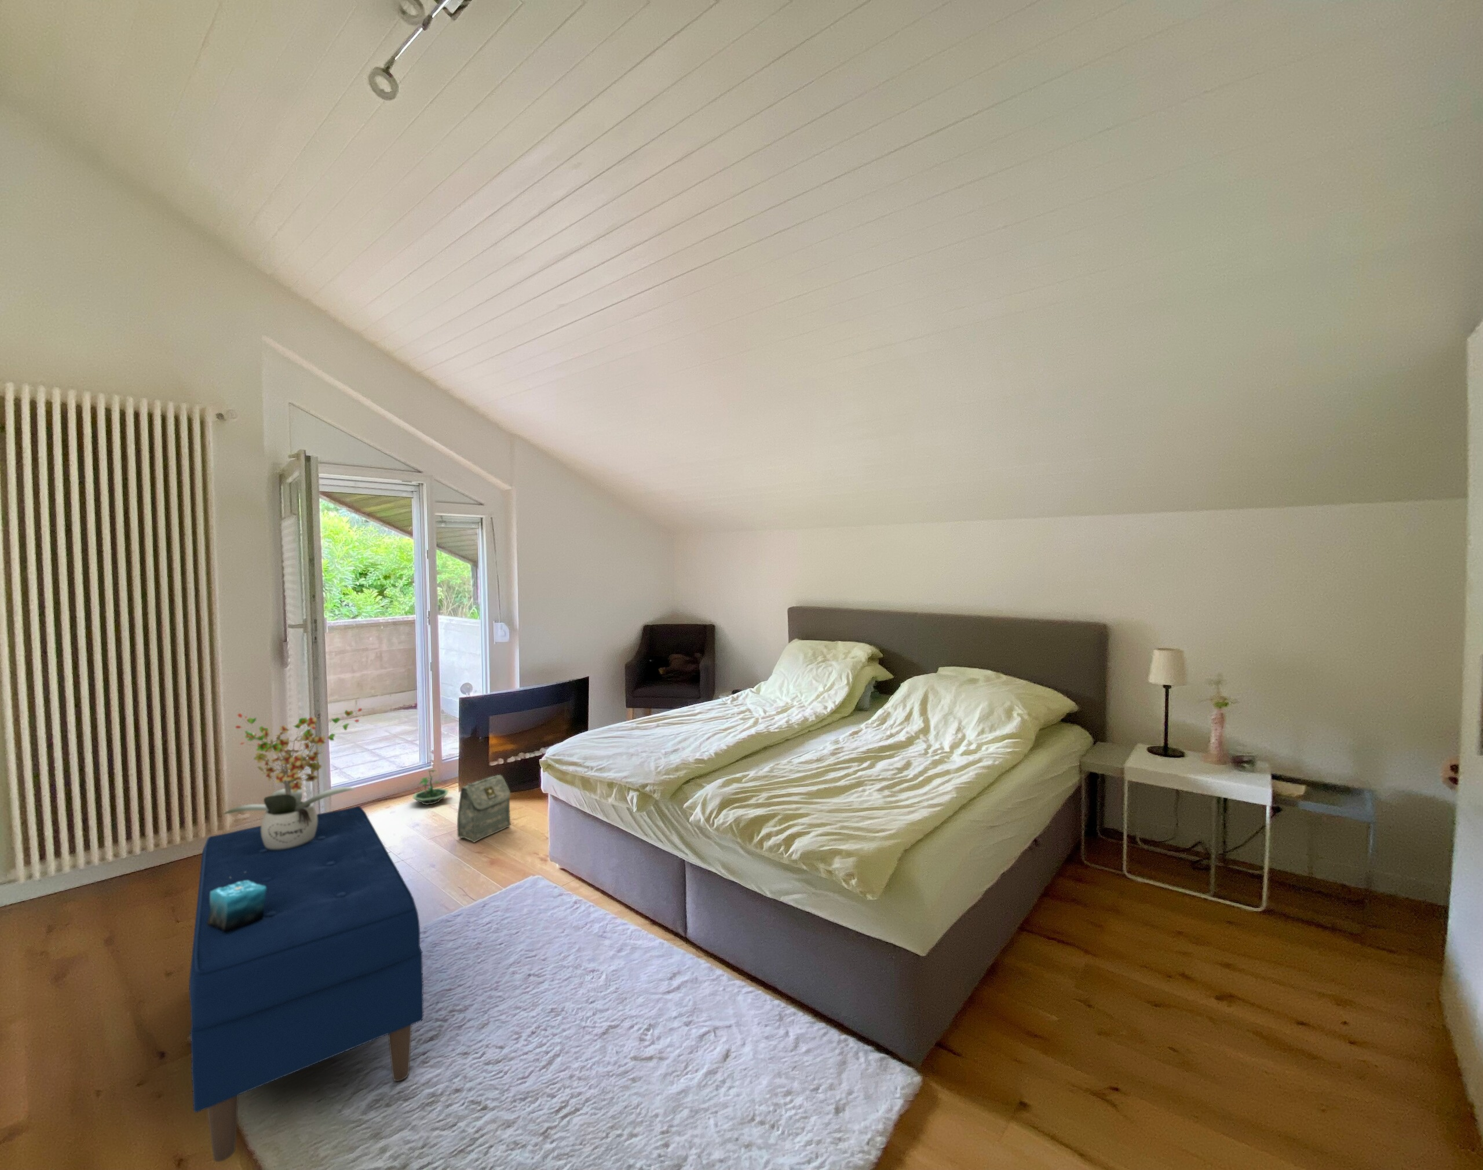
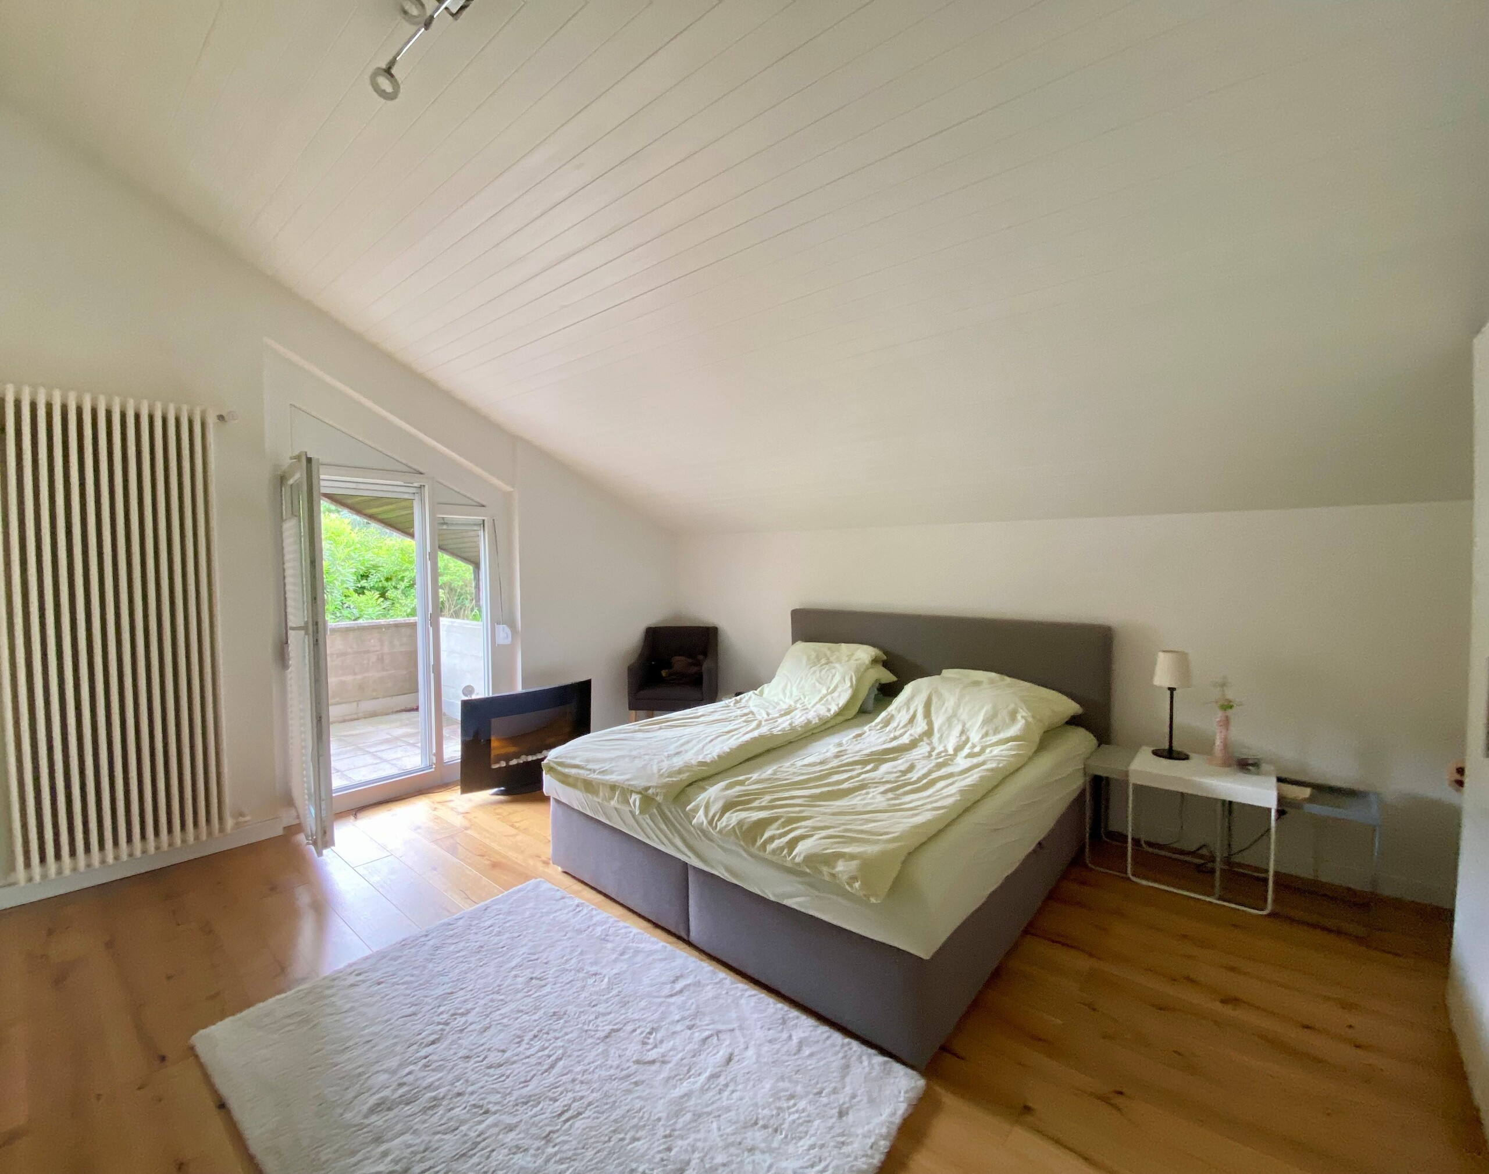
- potted plant (294, 776)
- bench (301, 941)
- candle (235, 899)
- bag (484, 805)
- terrarium (431, 775)
